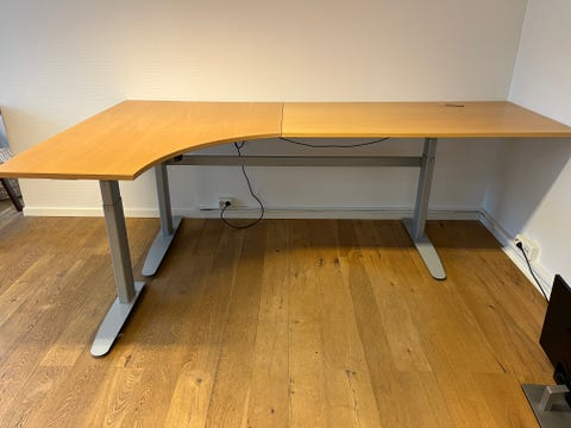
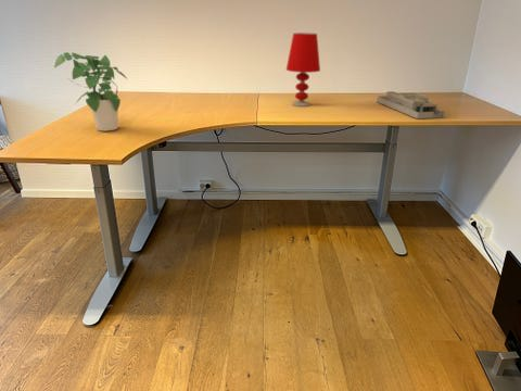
+ potted plant (96, 91)
+ desk organizer (408, 101)
+ table lamp (303, 70)
